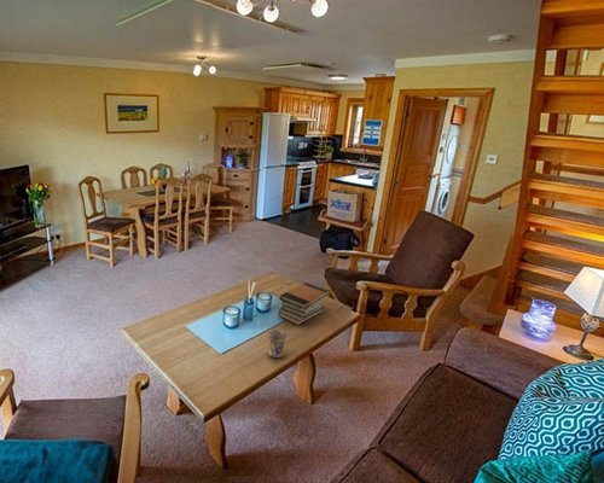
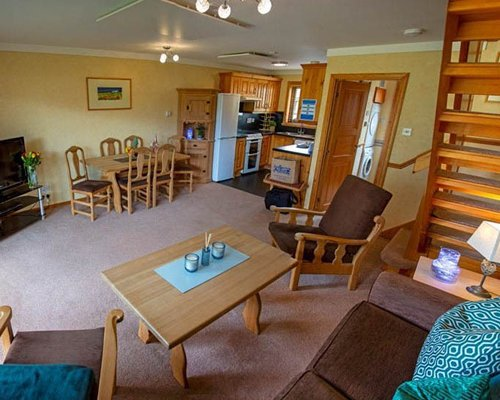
- mug (275, 343)
- book stack (303, 302)
